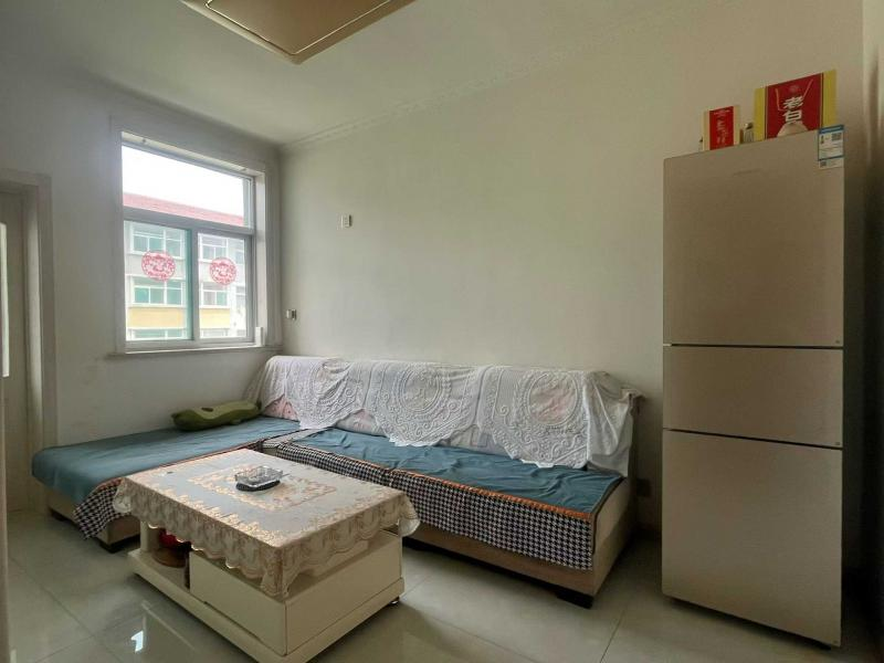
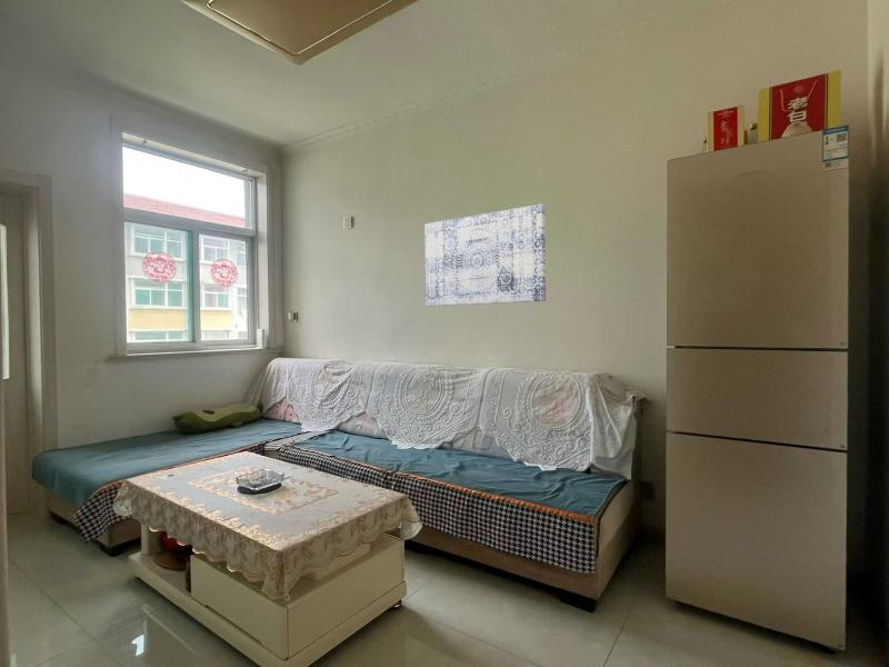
+ wall art (480, 259)
